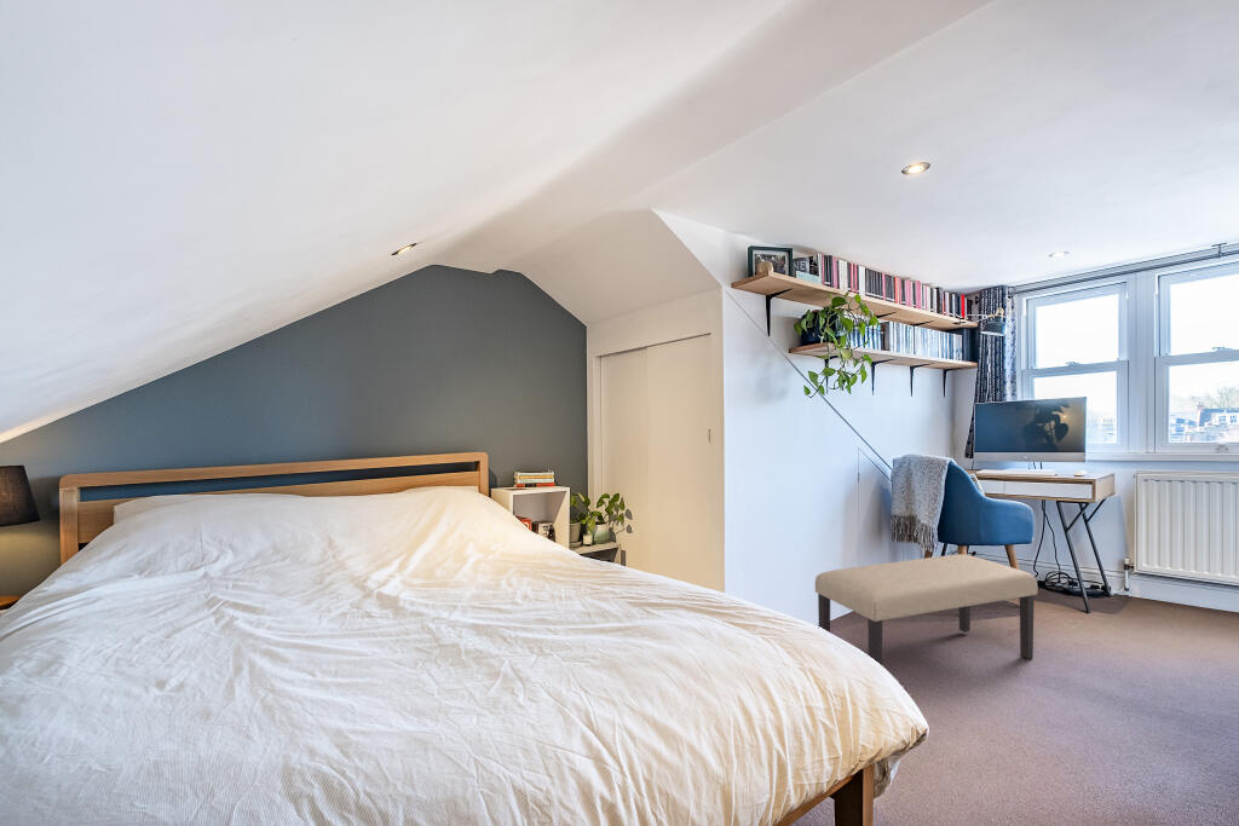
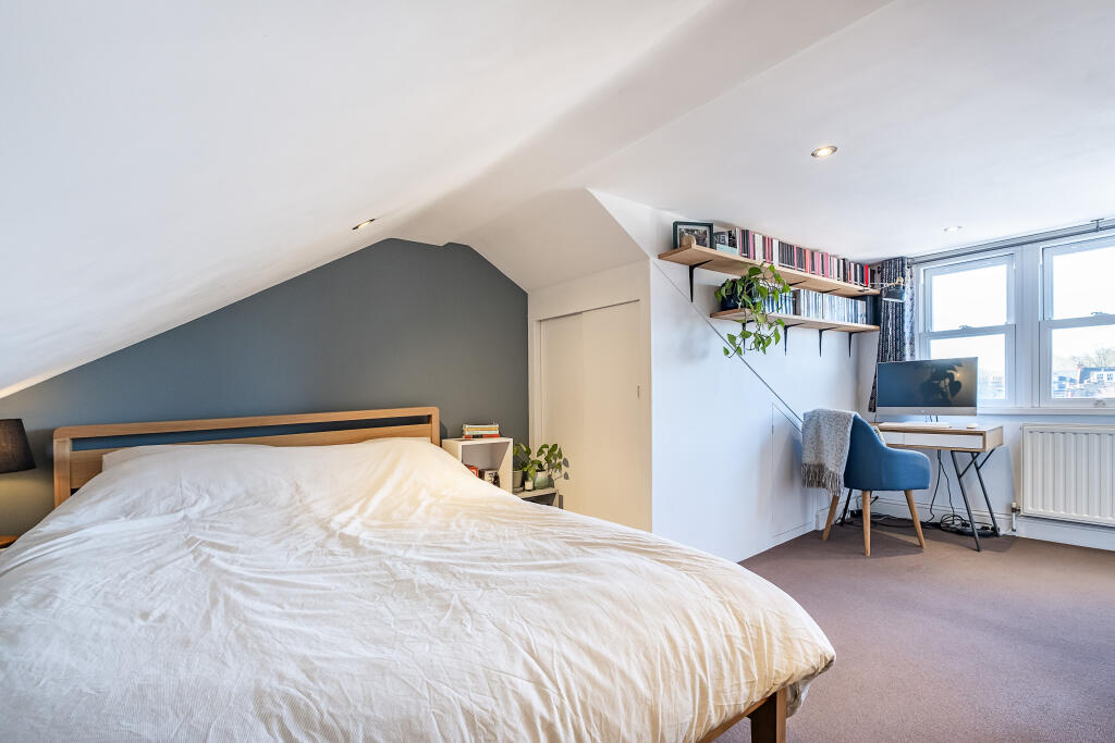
- bench (924, 612)
